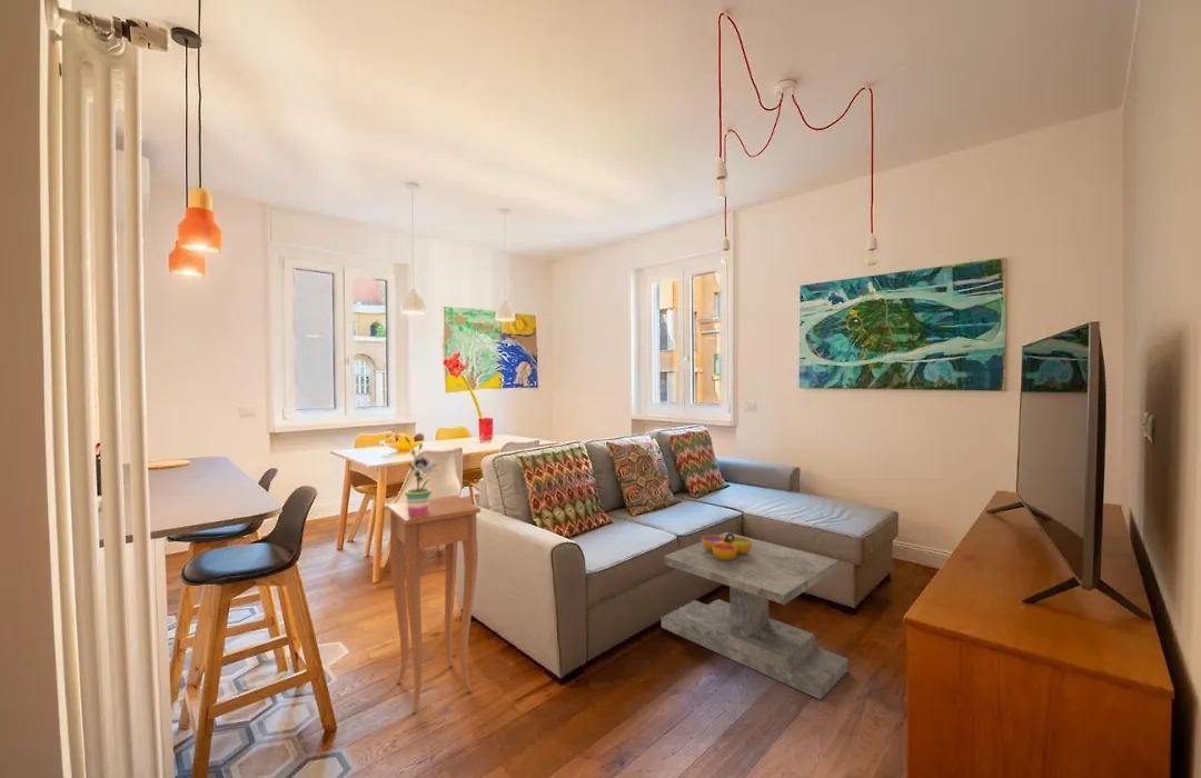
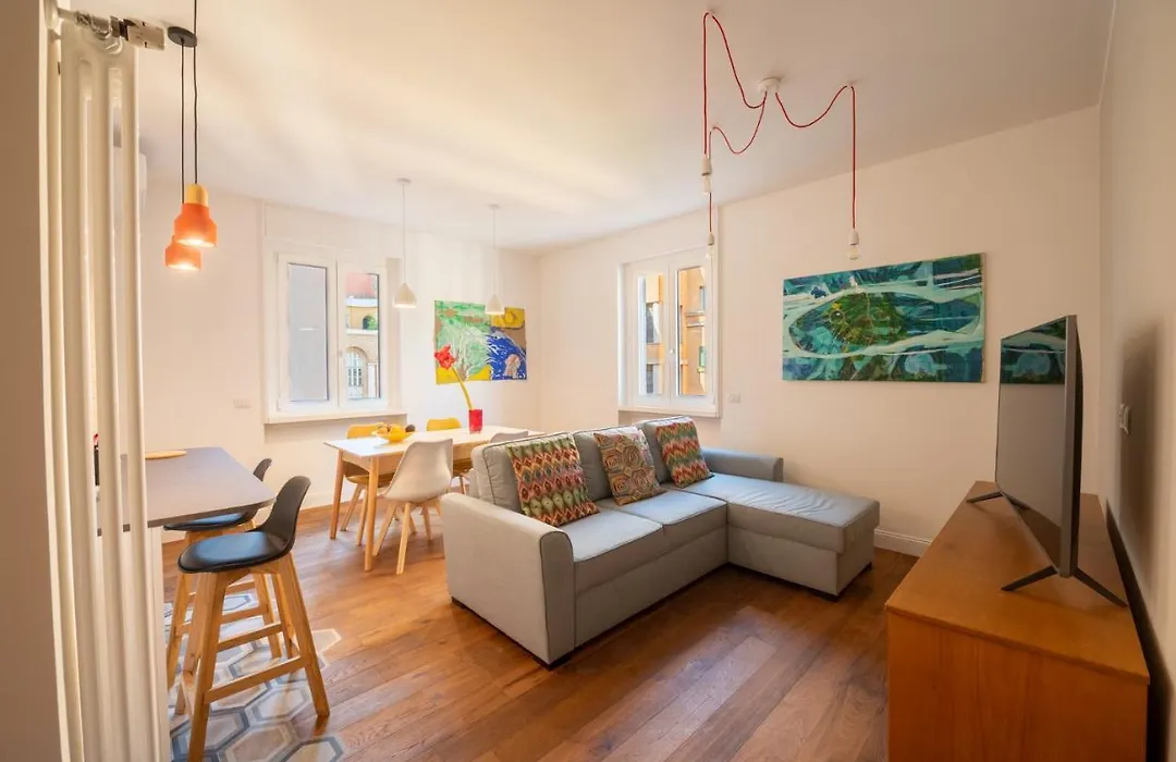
- potted plant (424, 472)
- side table (445, 597)
- decorative bowl (725, 543)
- coffee table (745, 602)
